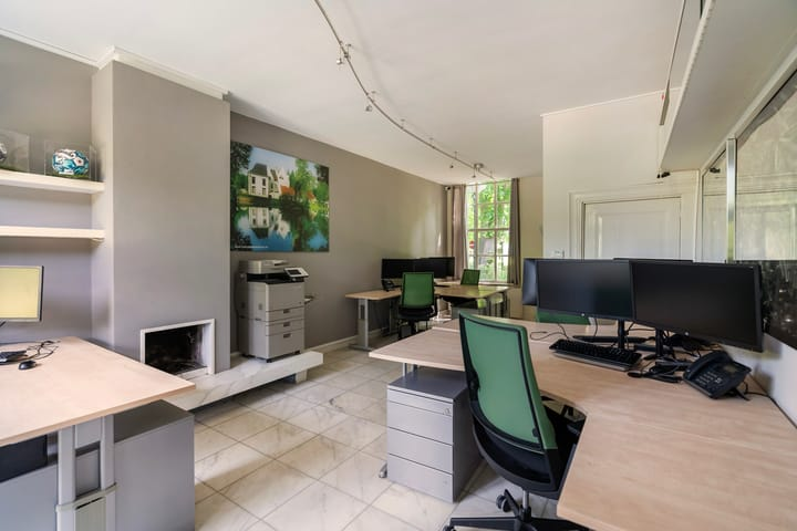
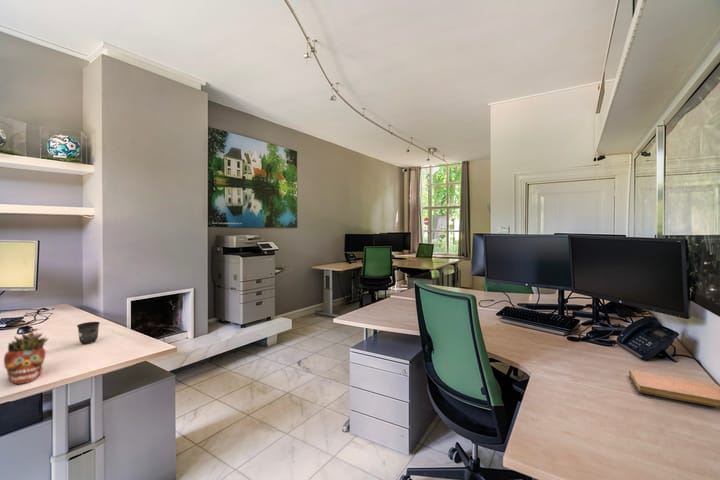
+ notebook (677, 387)
+ succulent planter (27, 354)
+ mug (90, 333)
